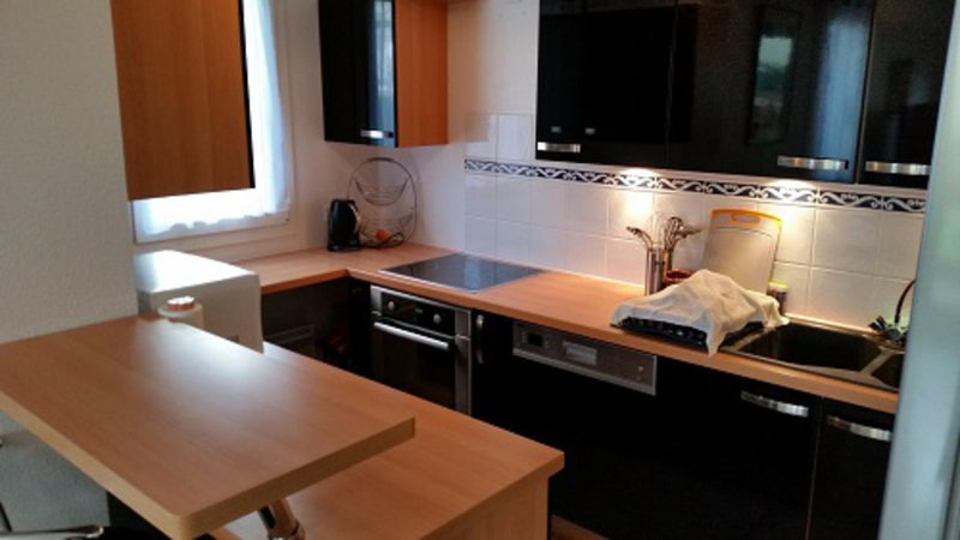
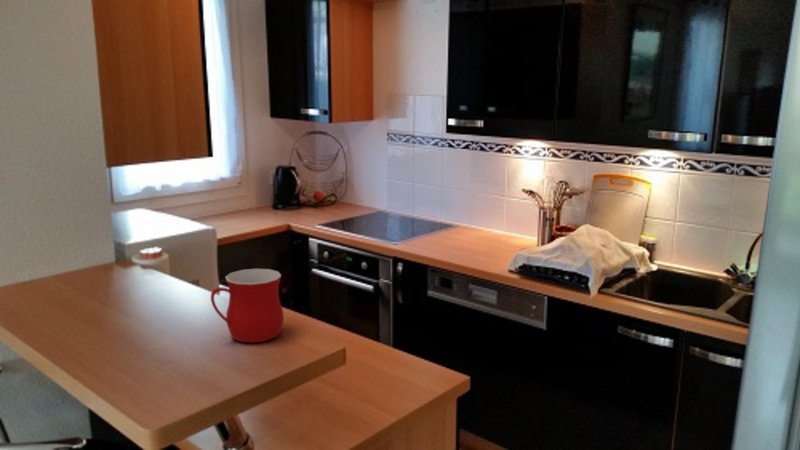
+ mug (247, 306)
